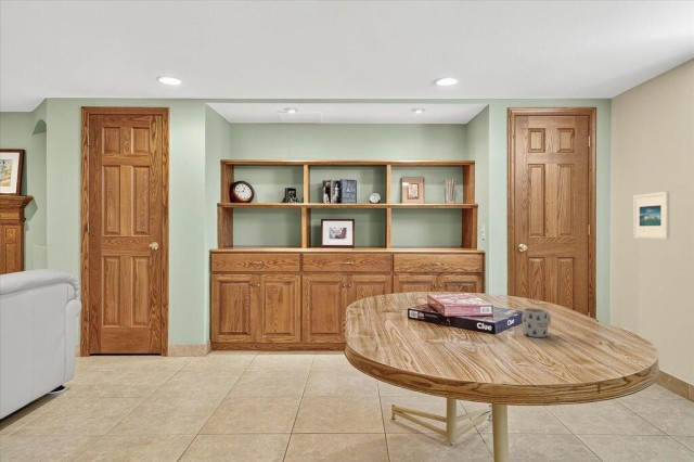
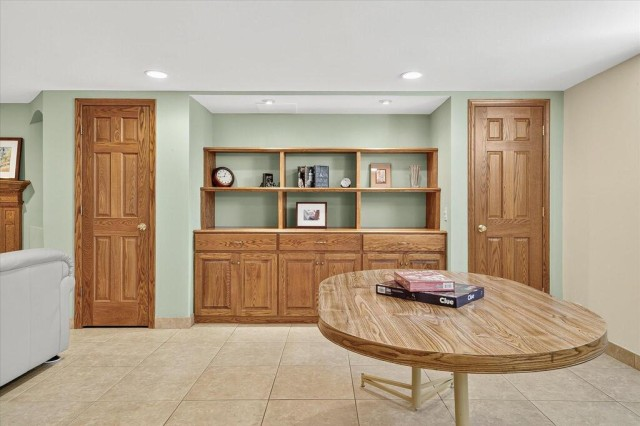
- mug (538, 321)
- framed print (650, 216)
